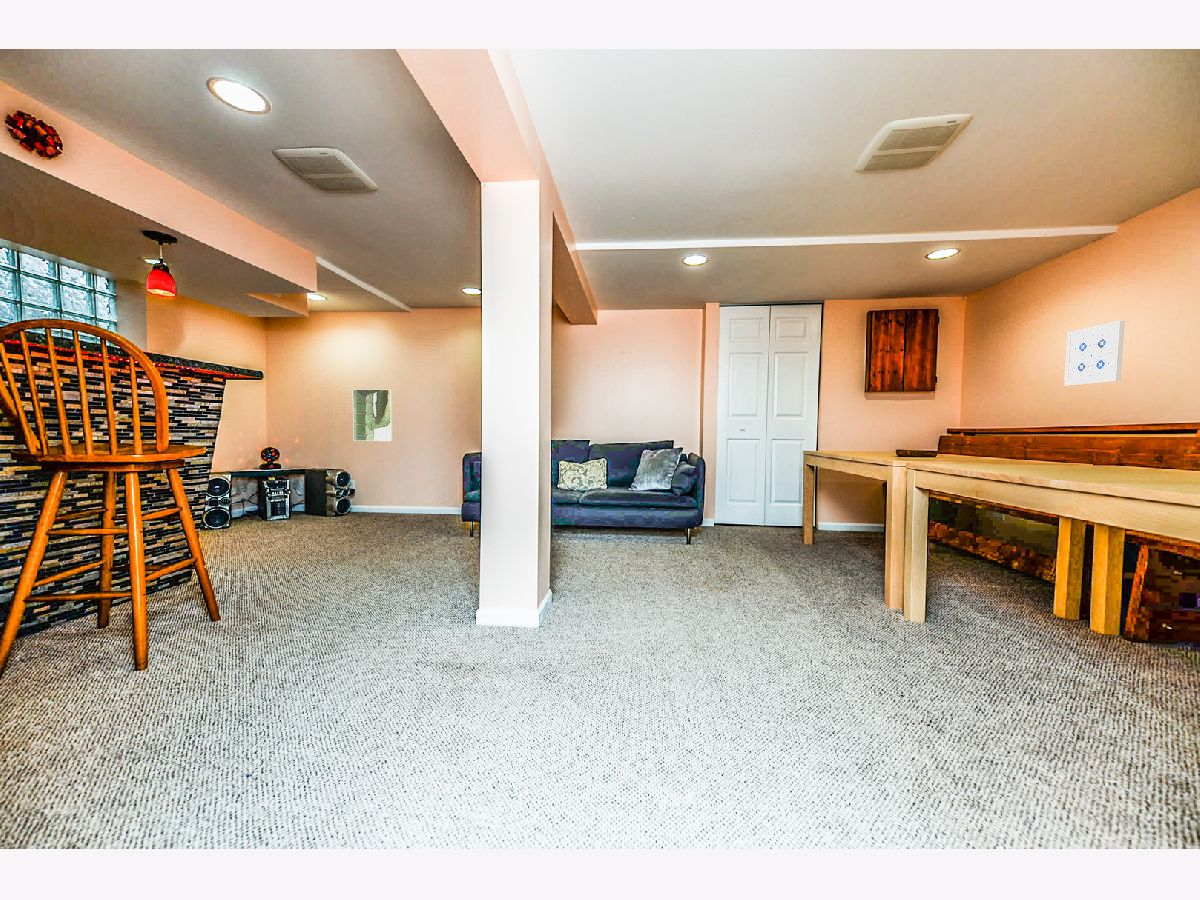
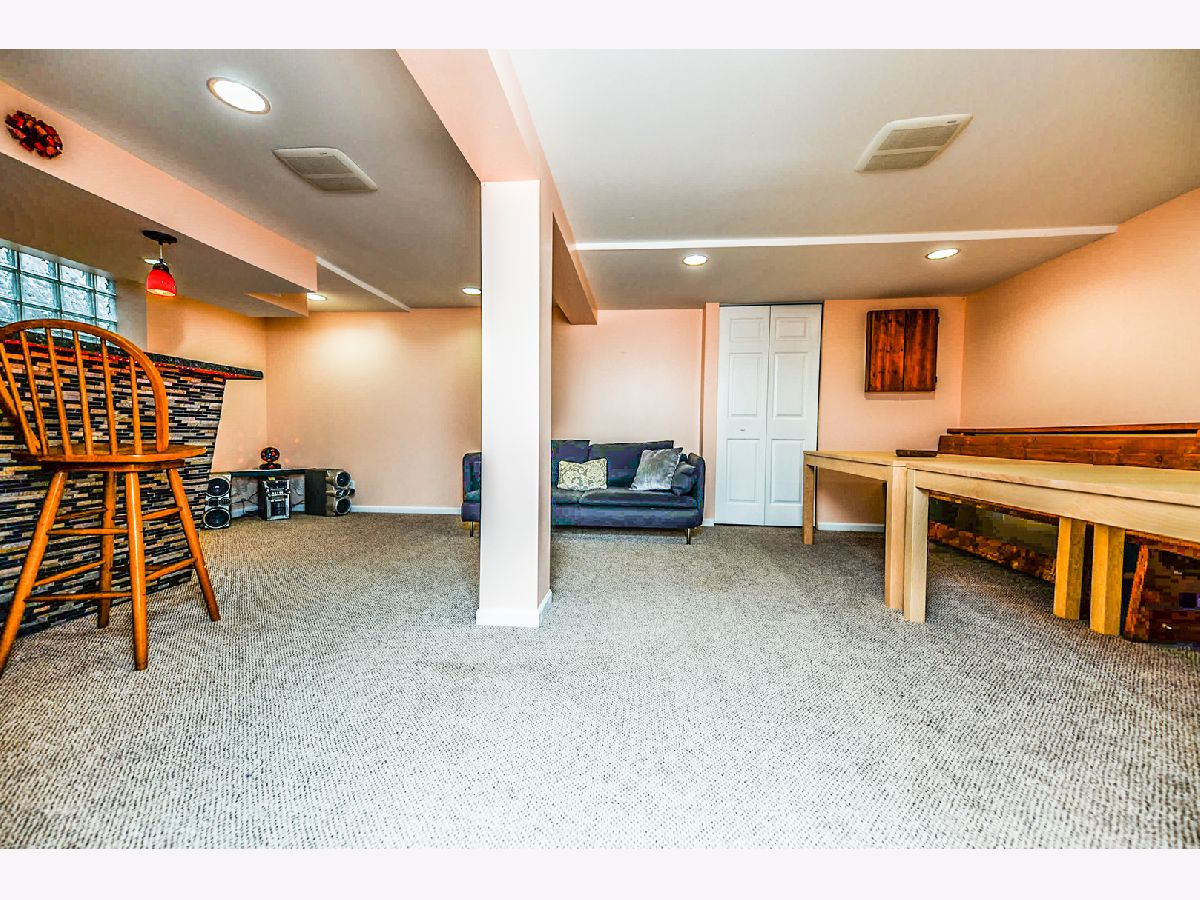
- wall art (1092, 355)
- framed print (372, 415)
